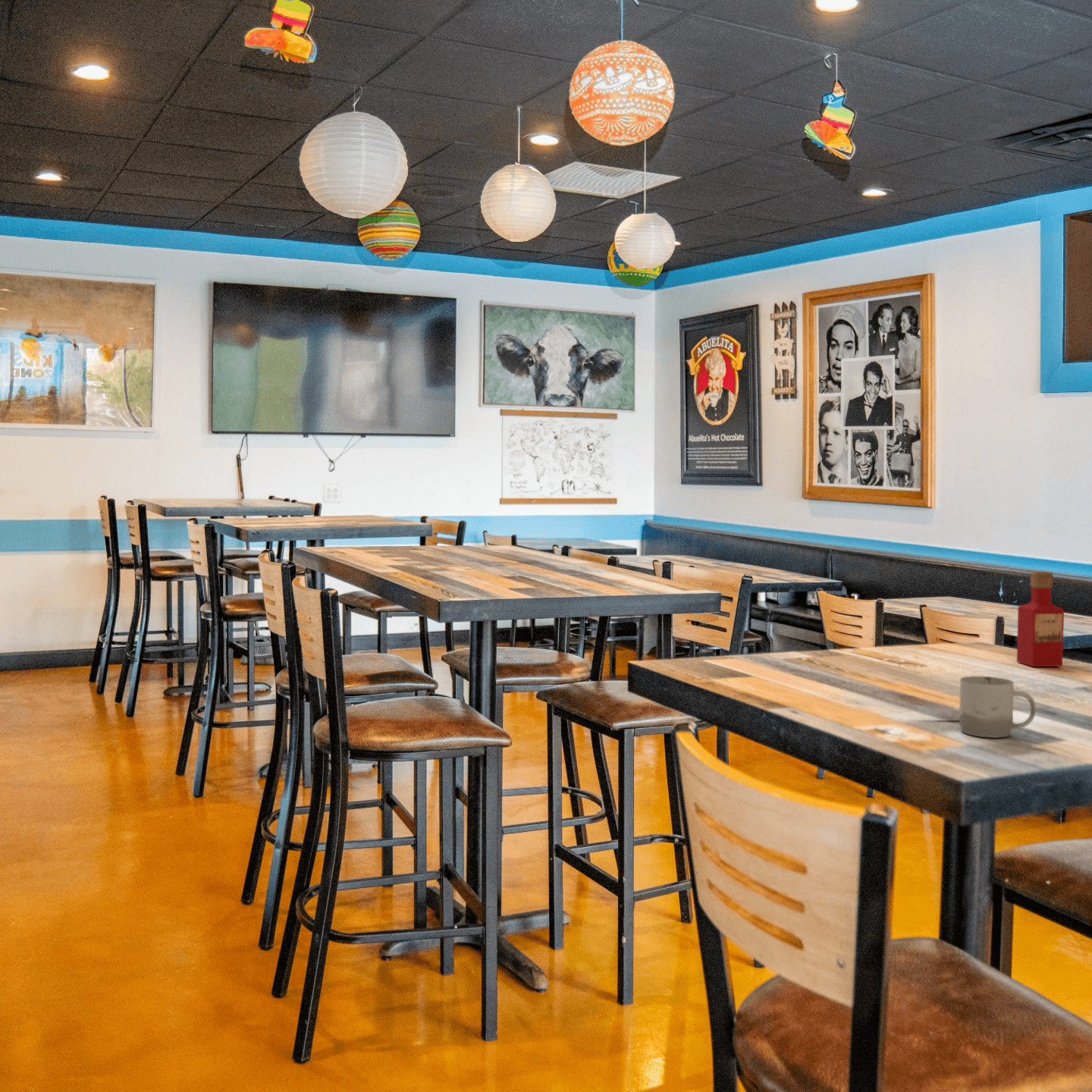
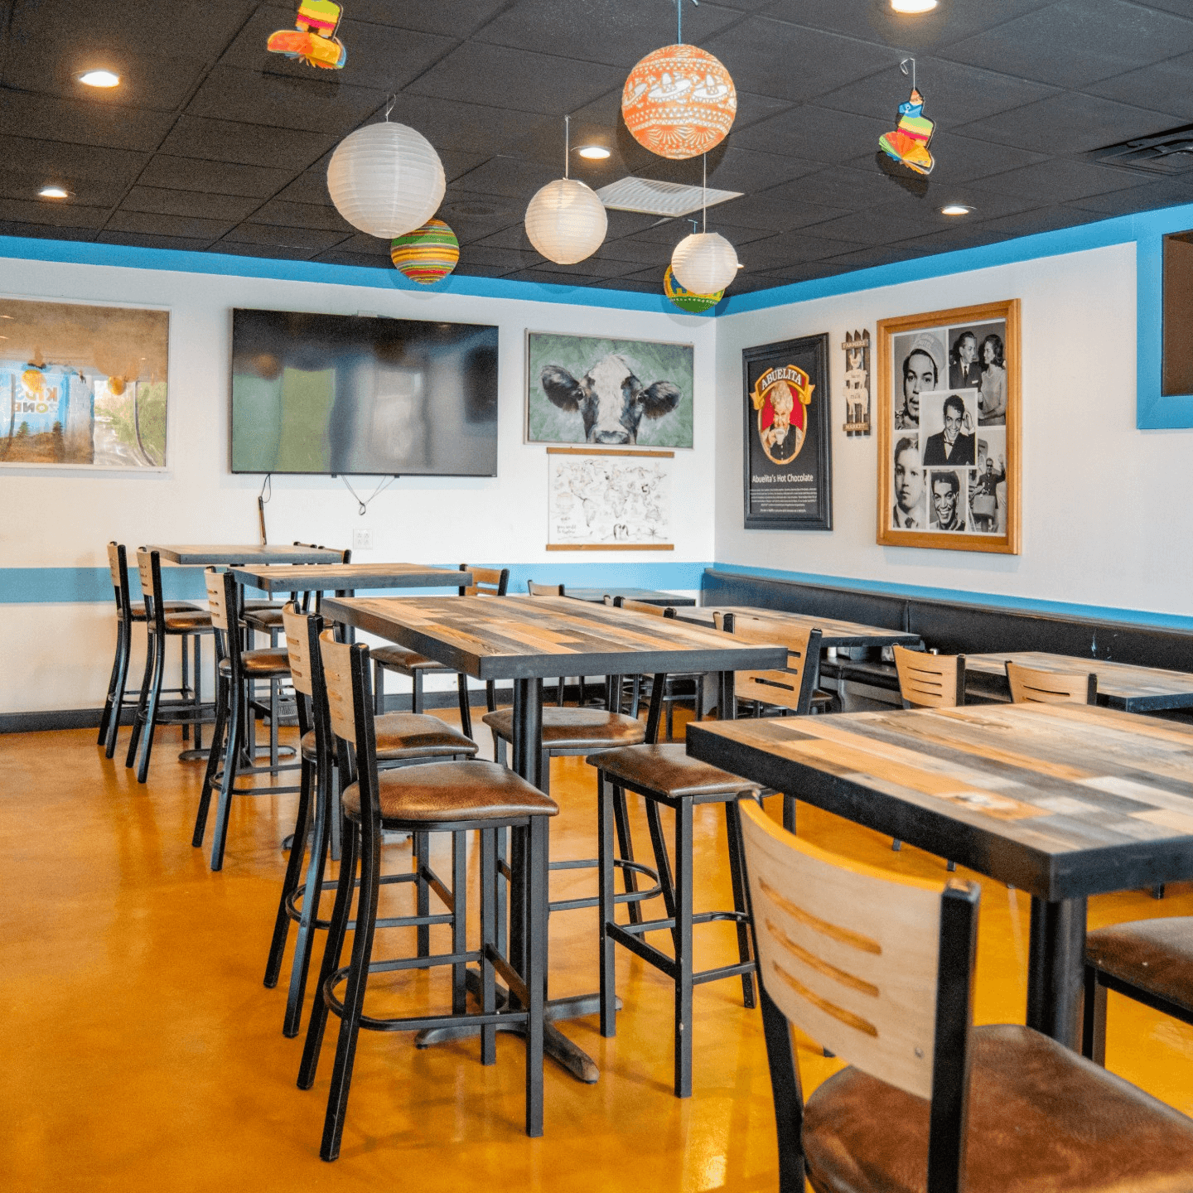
- tabasco sauce (1040, 617)
- cup (997, 707)
